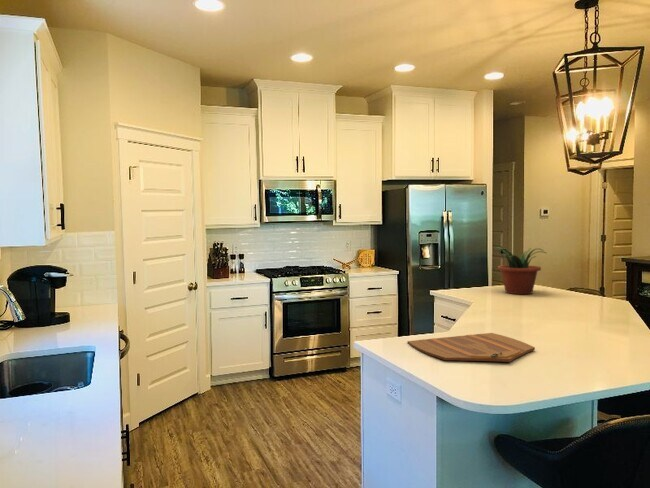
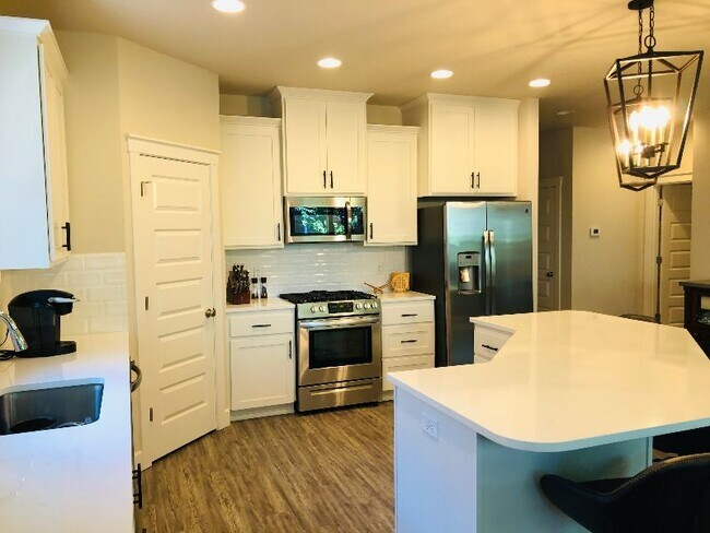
- potted plant (518, 270)
- cutting board (477, 346)
